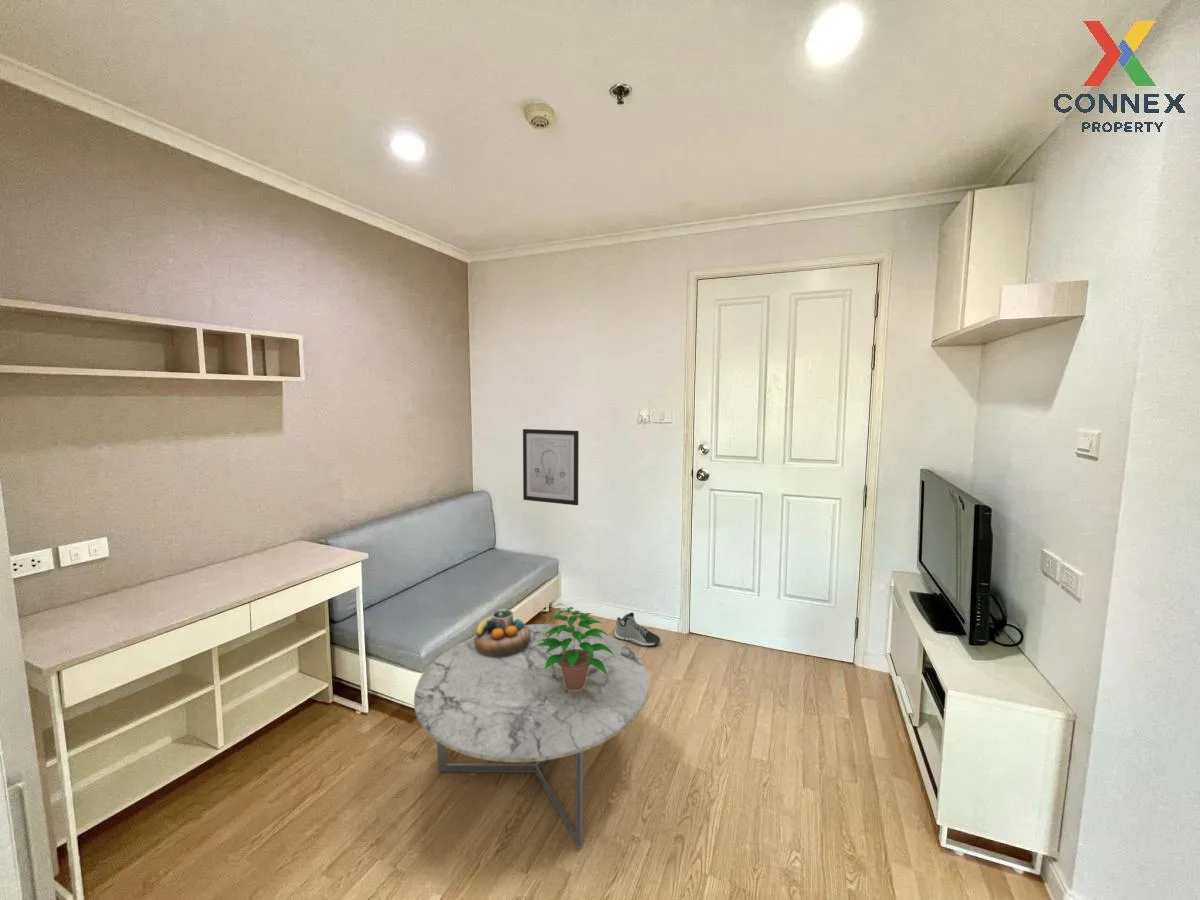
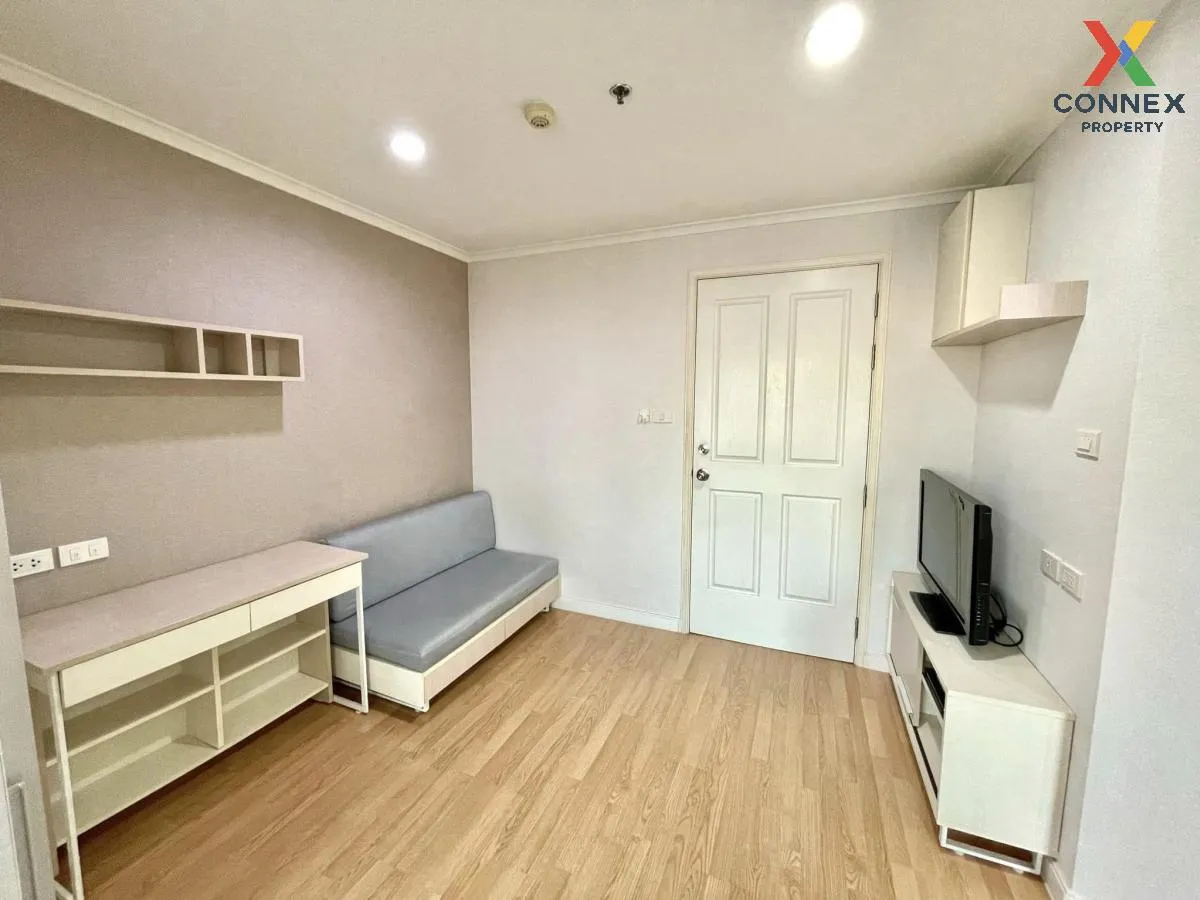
- wall art (550, 466)
- decorative bowl (502, 627)
- coffee table (535, 724)
- sneaker (636, 627)
- potted plant (576, 645)
